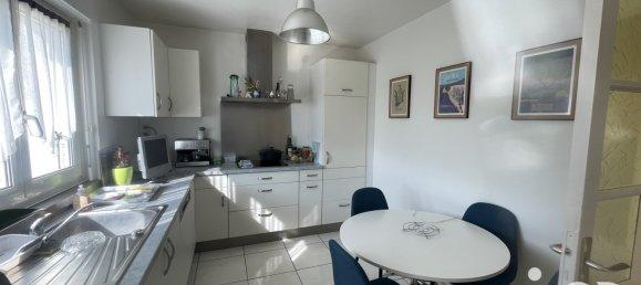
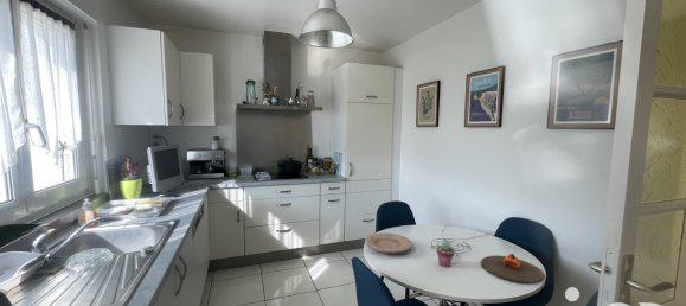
+ potted succulent (444, 253)
+ plate (511, 261)
+ plate (387, 243)
